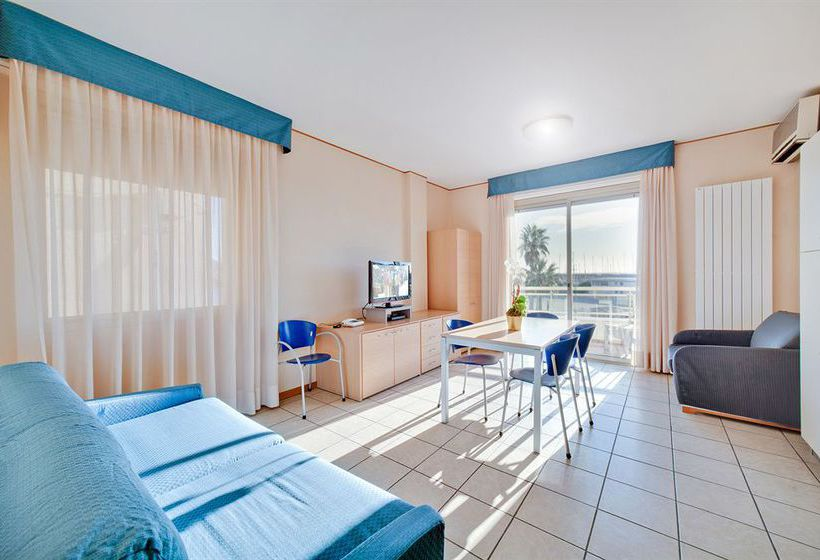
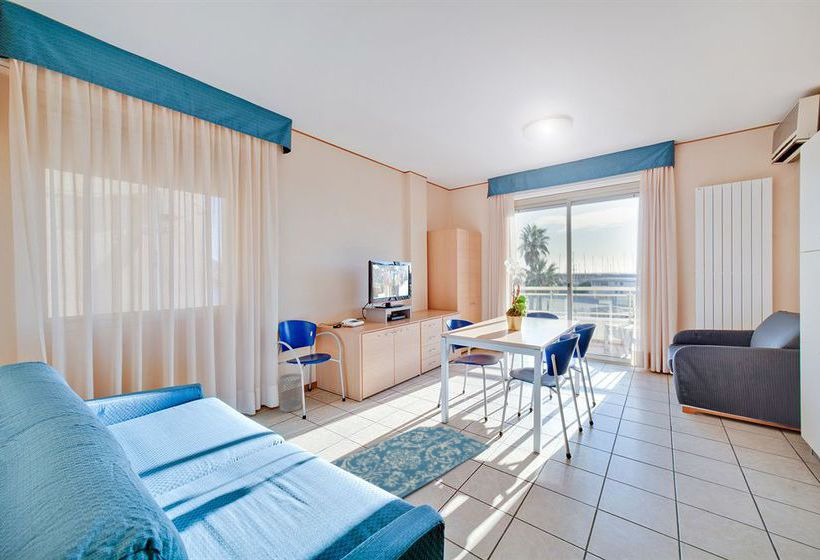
+ rug (402, 460)
+ wastebasket (290, 392)
